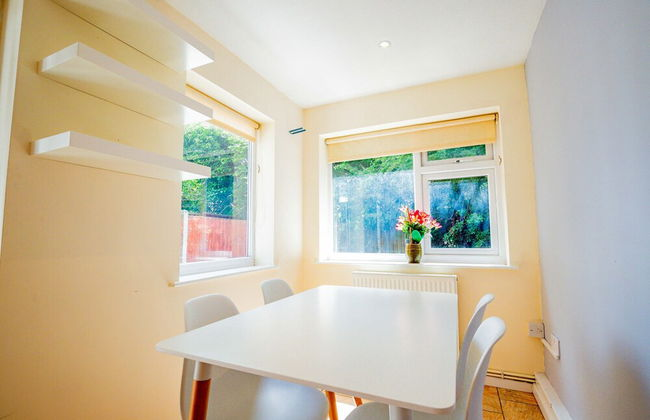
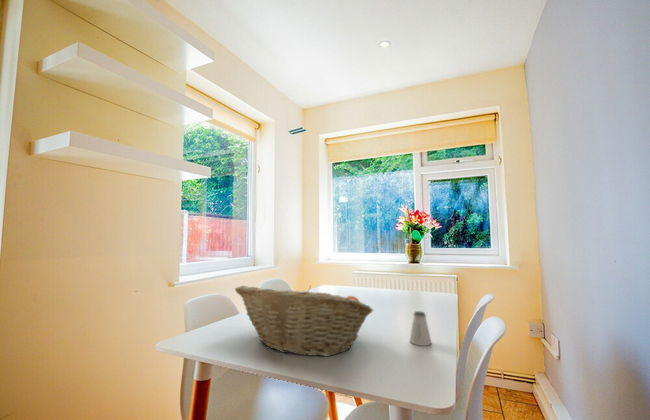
+ fruit basket (302, 310)
+ saltshaker (420, 327)
